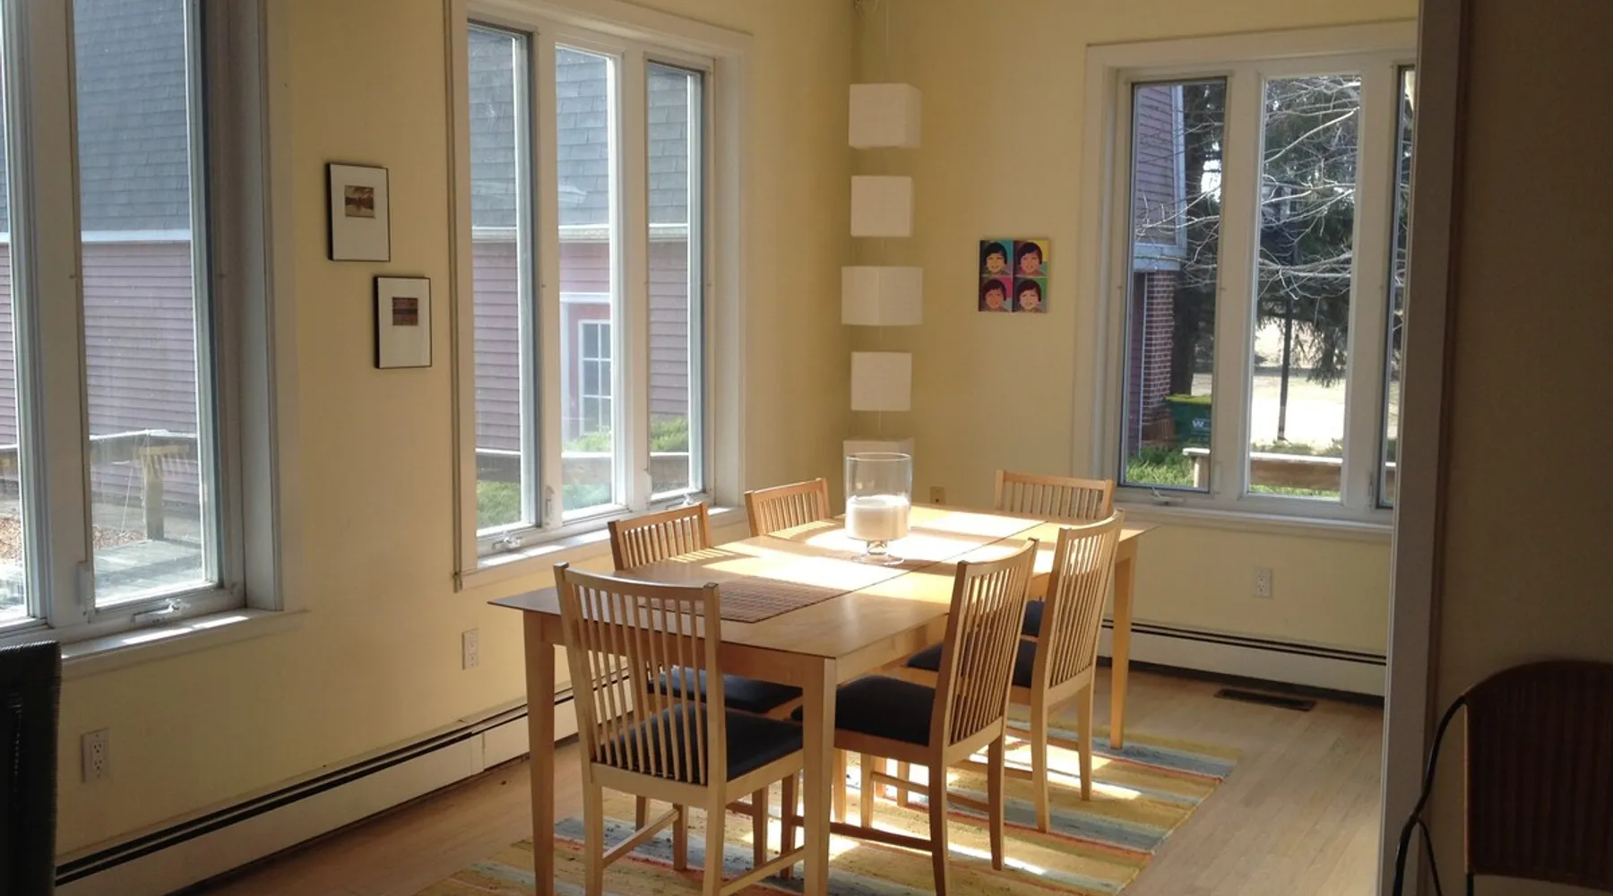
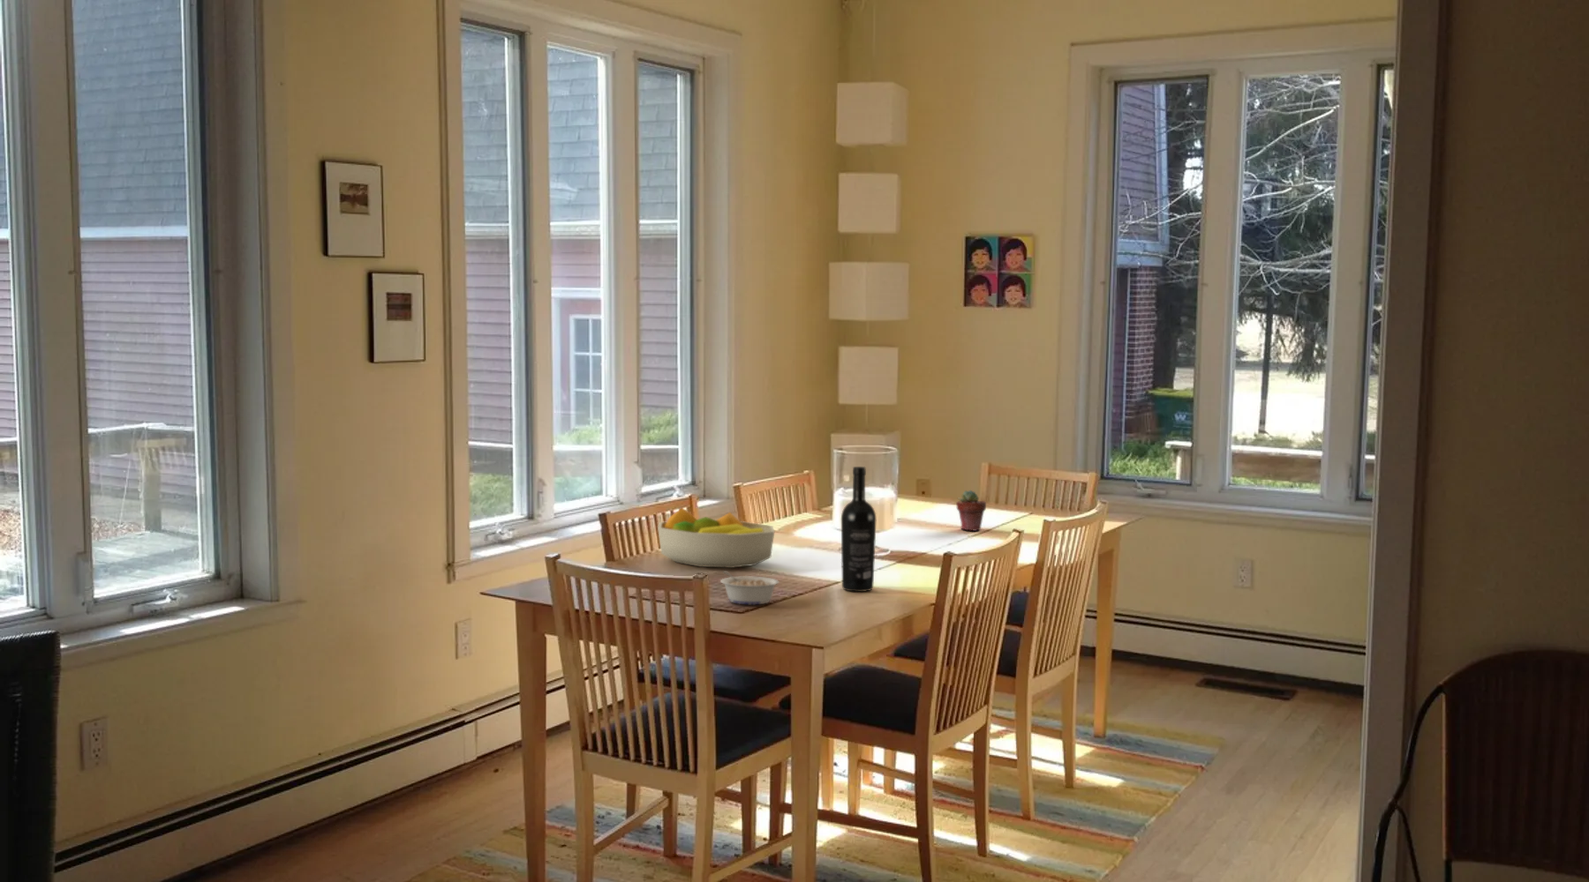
+ potted succulent (971, 509)
+ wine bottle (858, 528)
+ fruit bowl (715, 536)
+ legume (747, 589)
